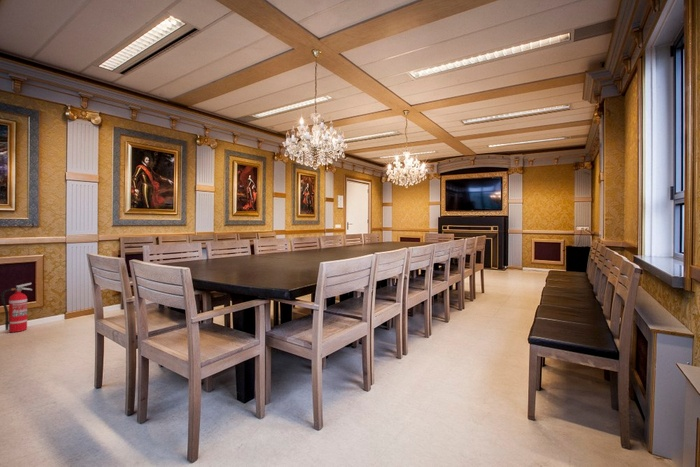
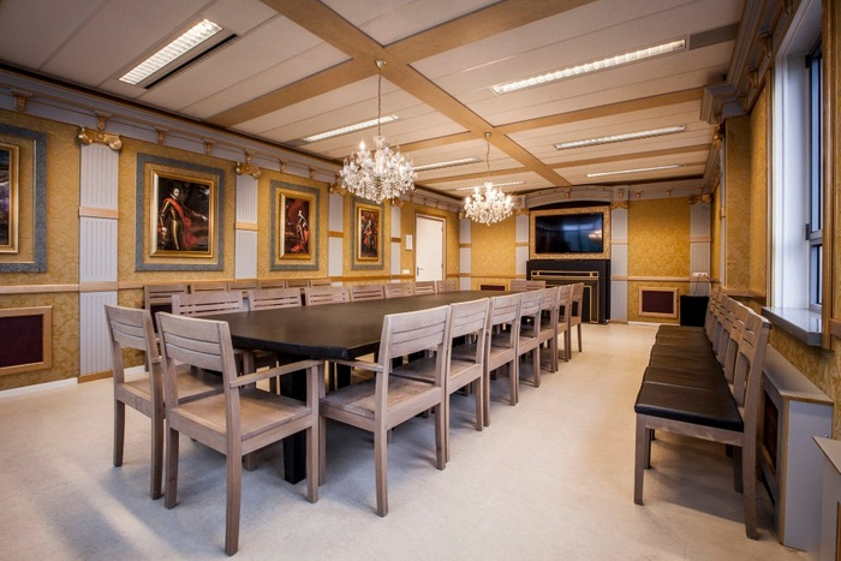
- fire extinguisher (17, 307)
